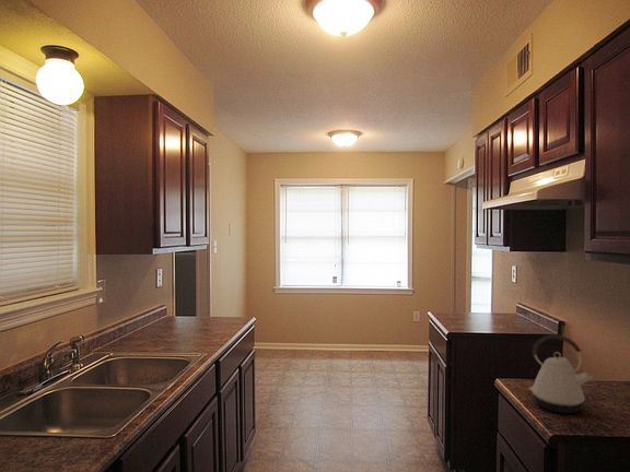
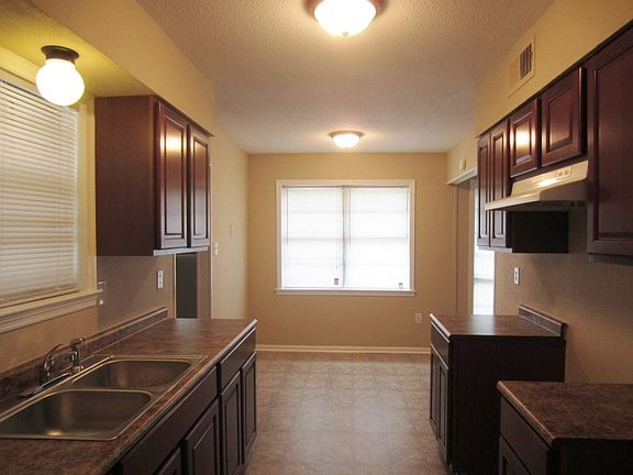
- kettle (559, 370)
